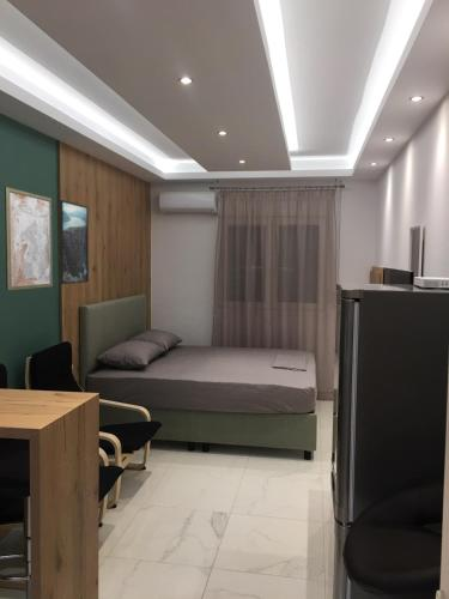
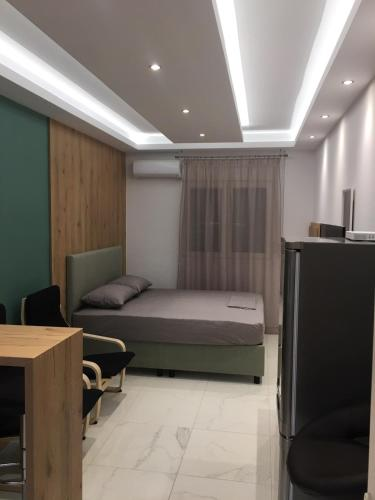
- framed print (74, 243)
- wall art (31, 241)
